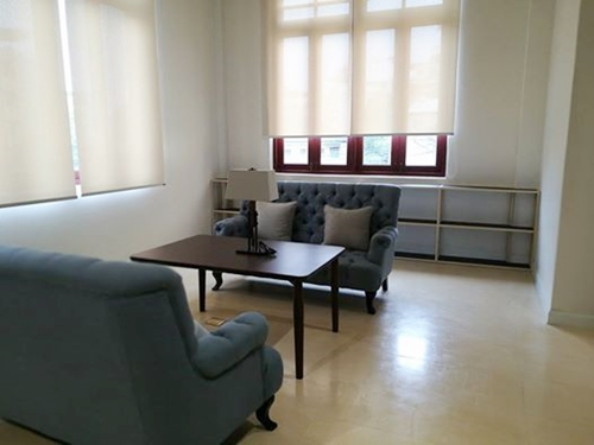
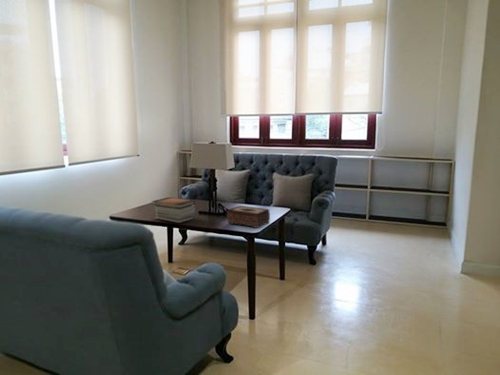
+ tissue box (248, 216)
+ book stack (174, 209)
